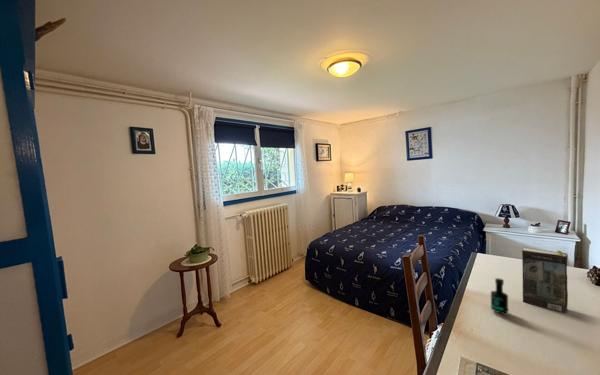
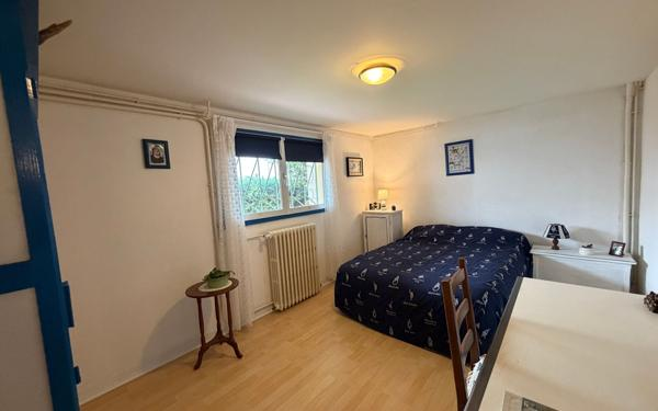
- book (544, 277)
- bottle (499, 295)
